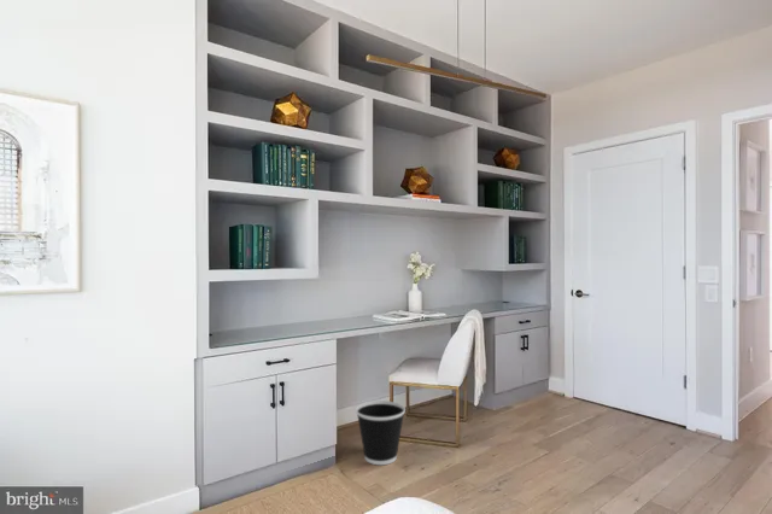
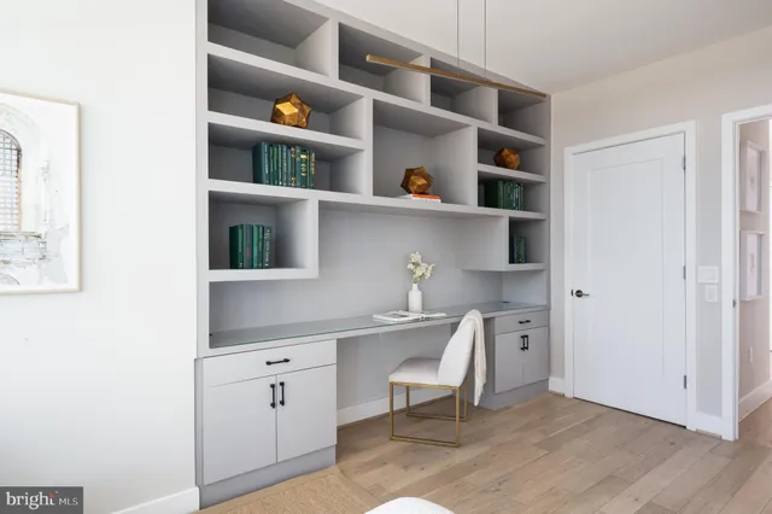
- wastebasket (380, 432)
